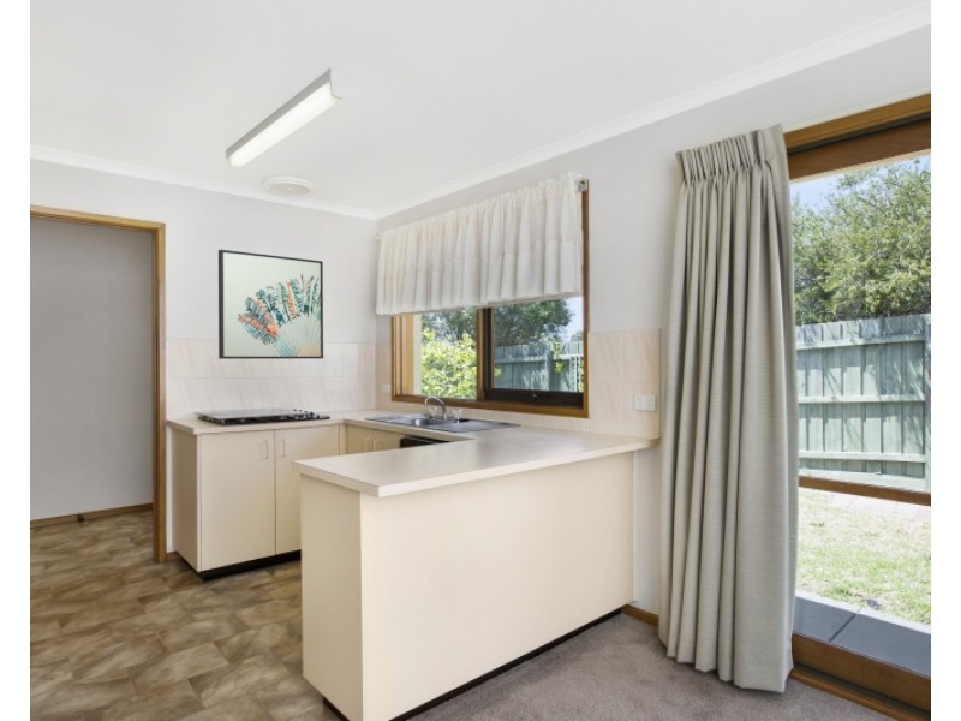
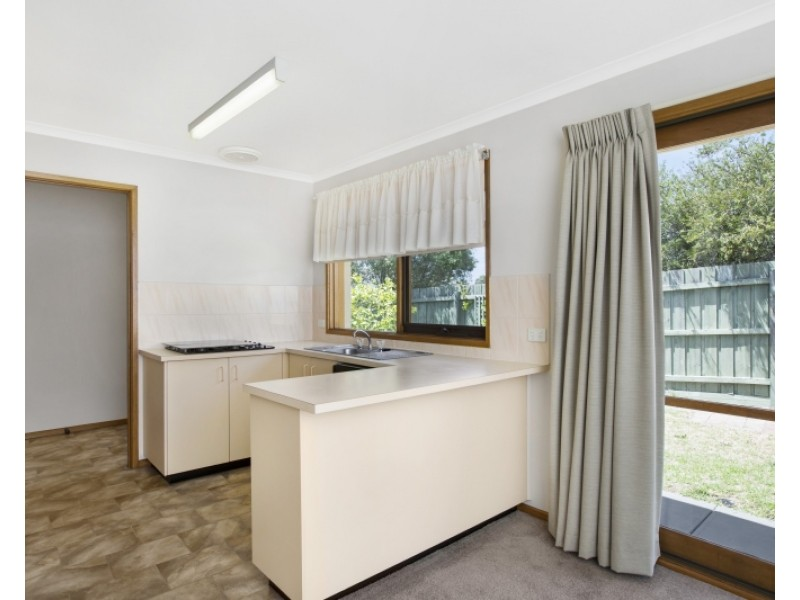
- wall art (273, 306)
